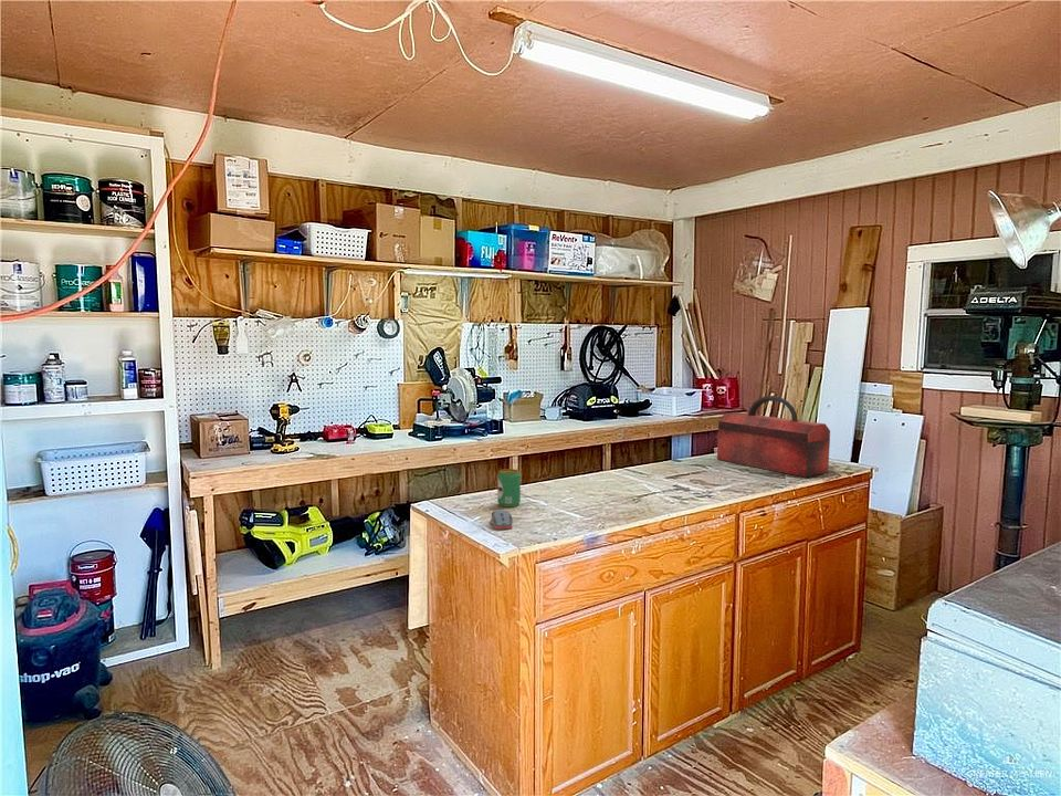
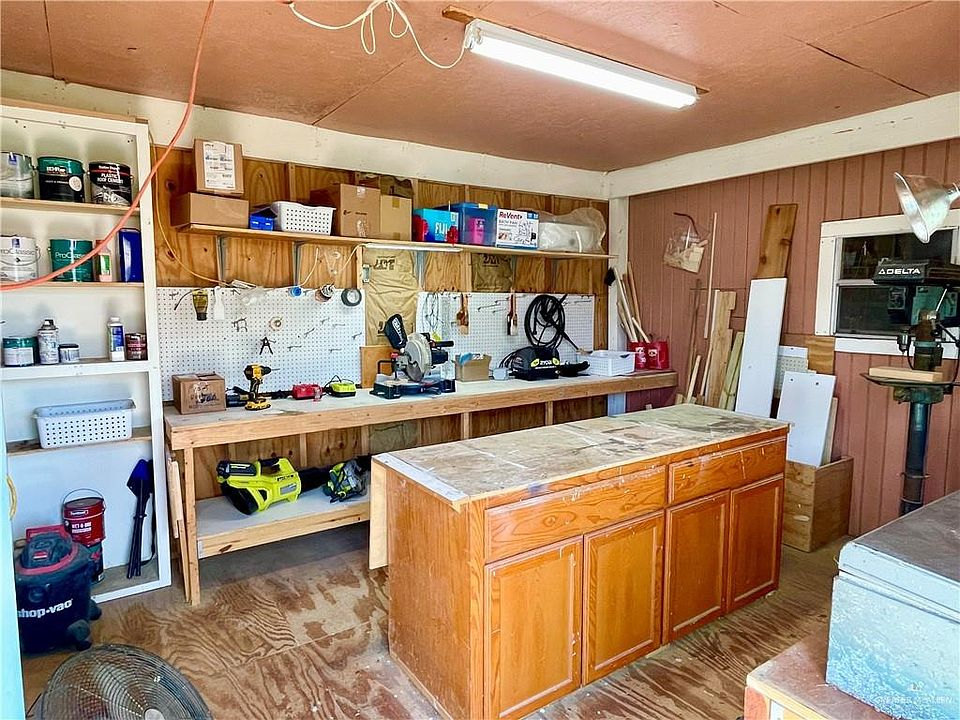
- beverage can (508, 488)
- toolbox (770, 430)
- computer mouse (501, 517)
